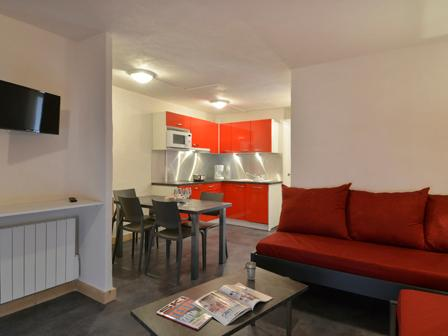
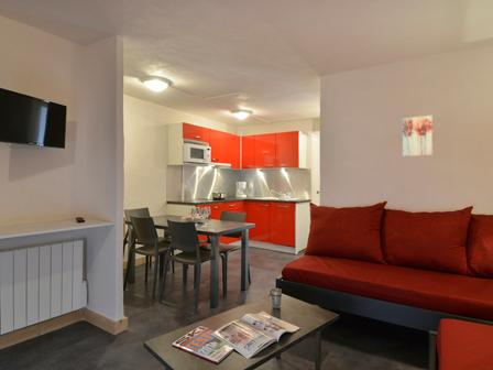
+ wall art (417, 135)
